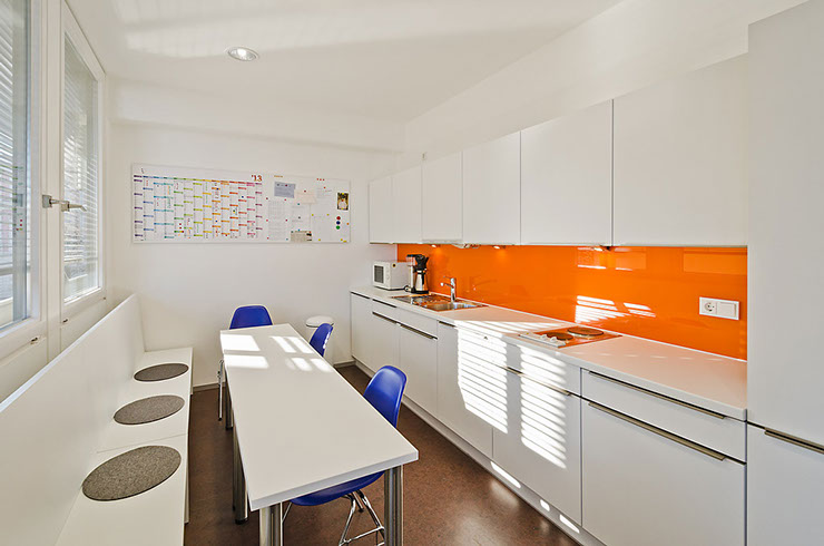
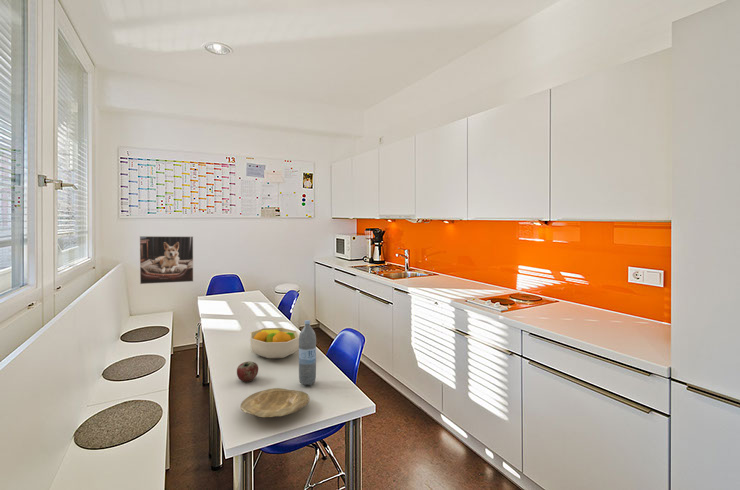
+ plate (274, 405)
+ fruit bowl (274, 339)
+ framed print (167, 259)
+ apple (247, 371)
+ water bottle (307, 352)
